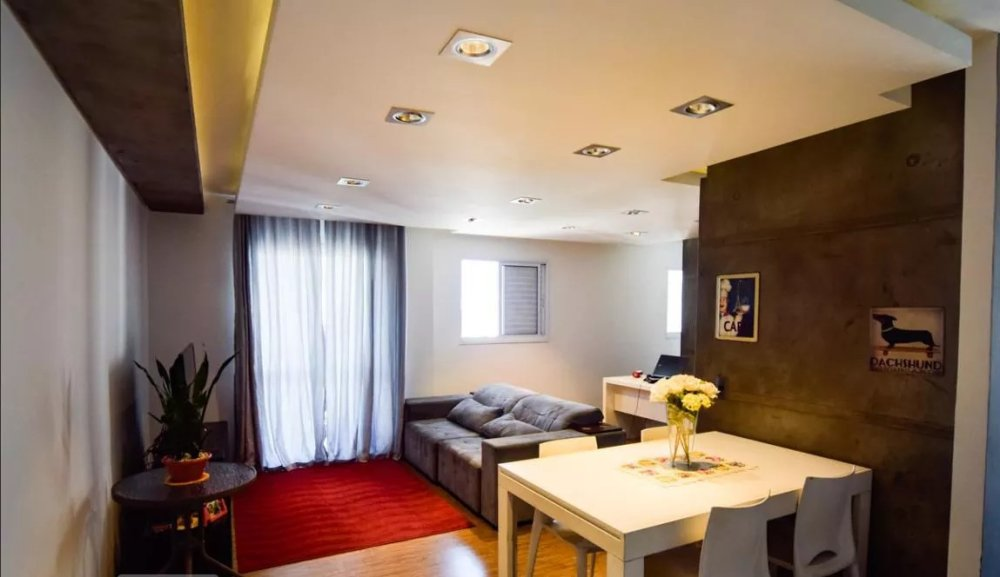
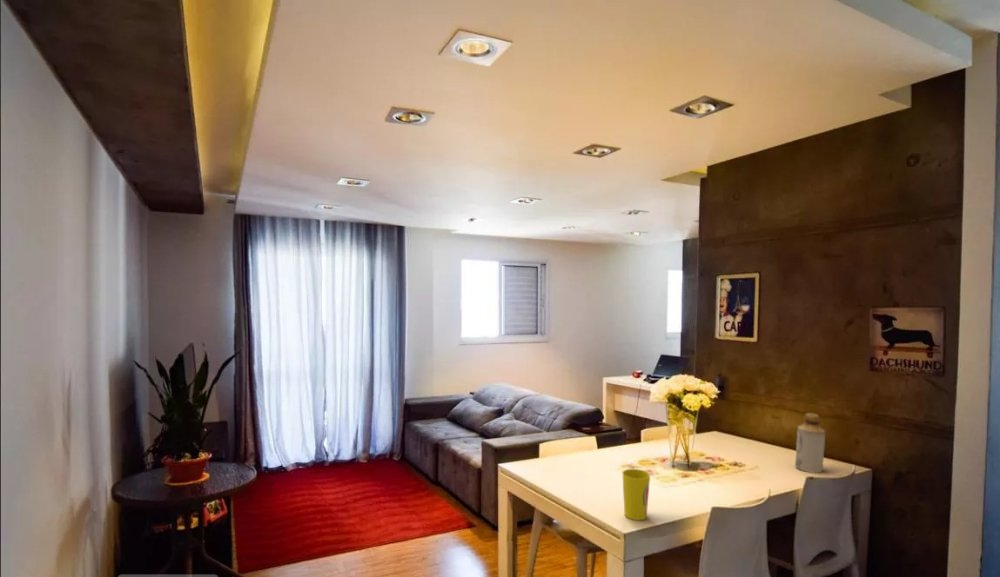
+ bottle (810, 441)
+ cup (635, 494)
